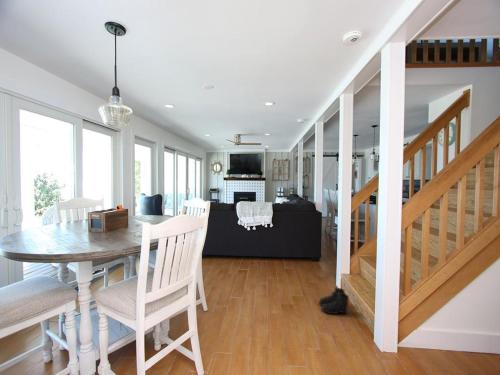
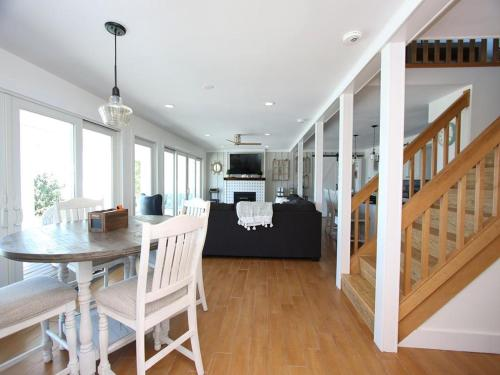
- boots (333, 298)
